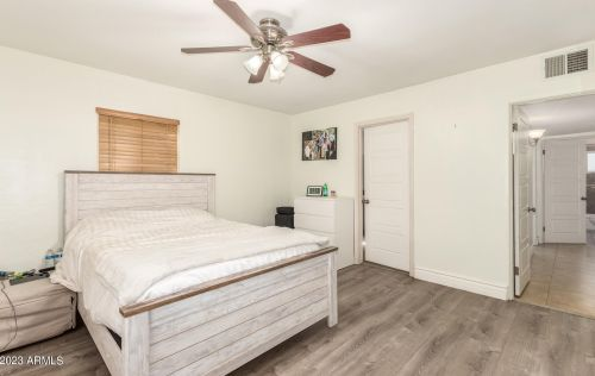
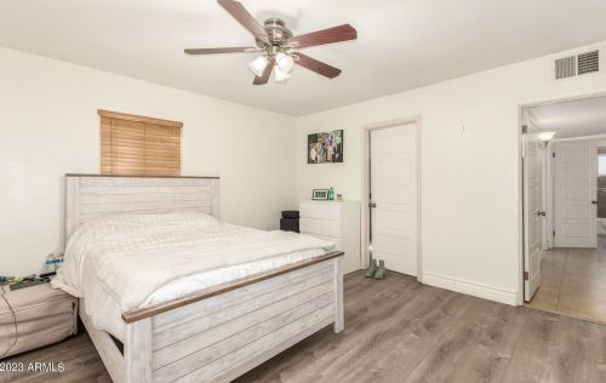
+ boots (376, 268)
